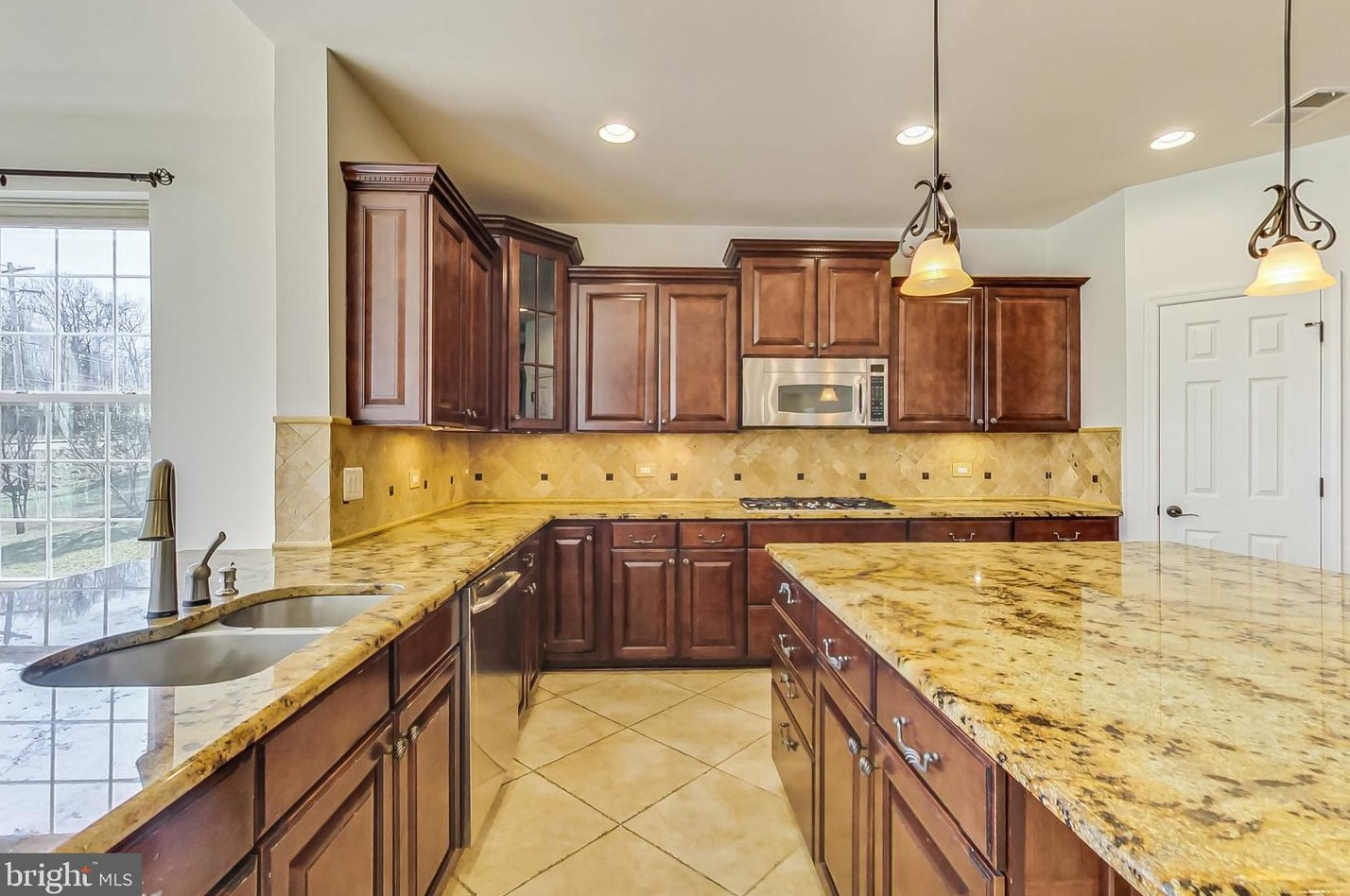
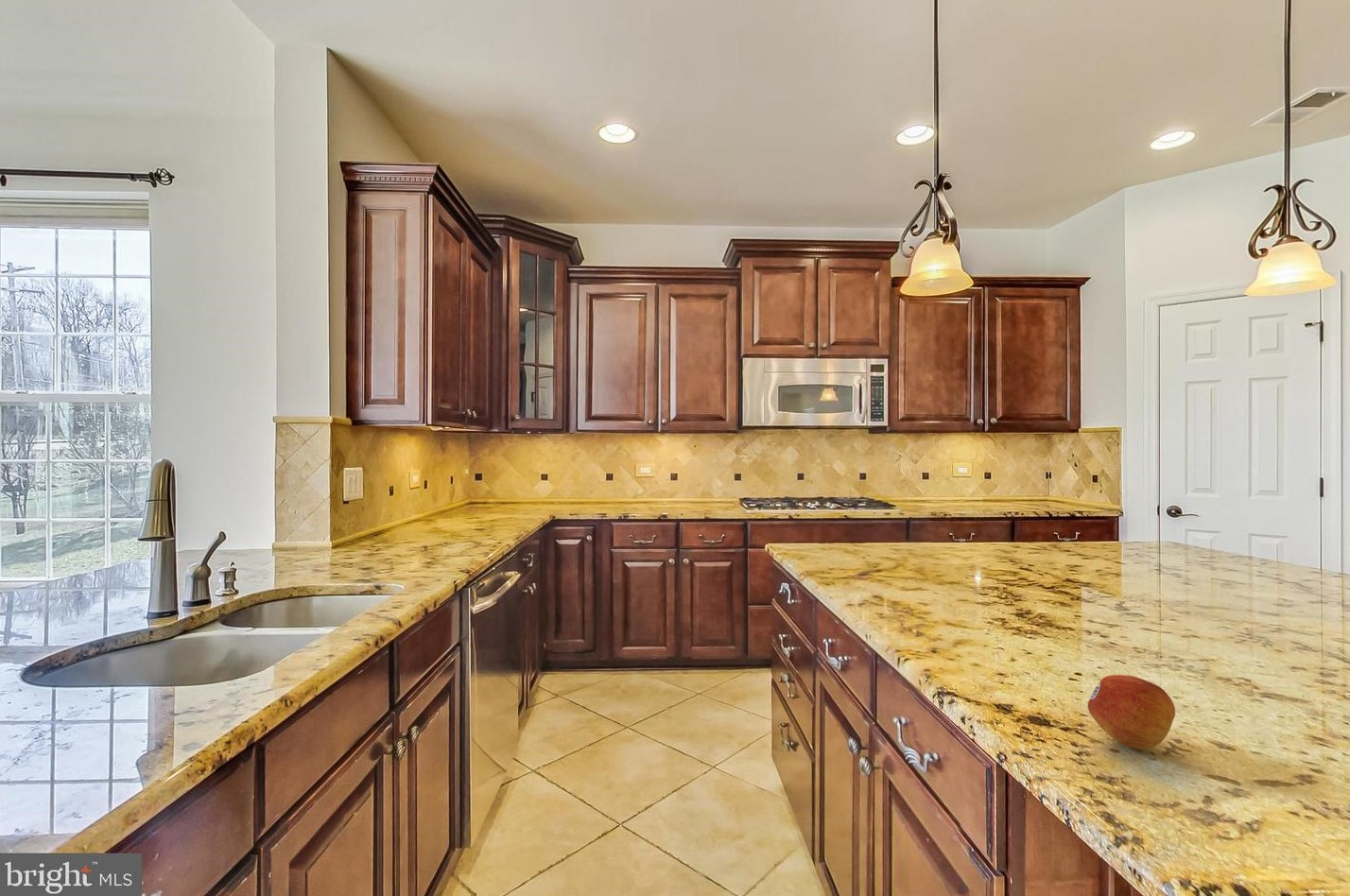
+ fruit (1130, 711)
